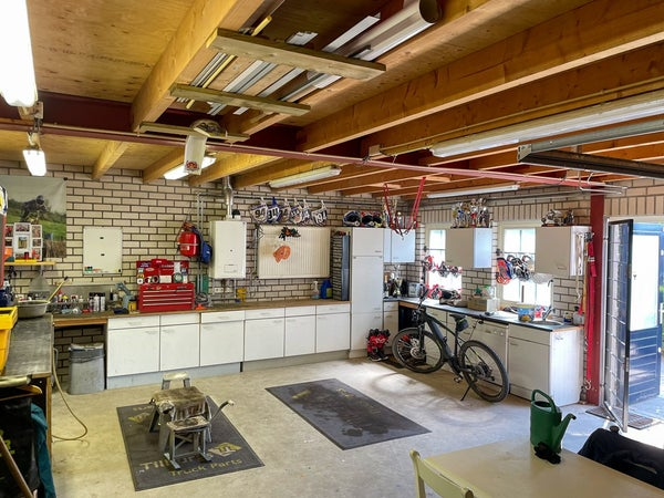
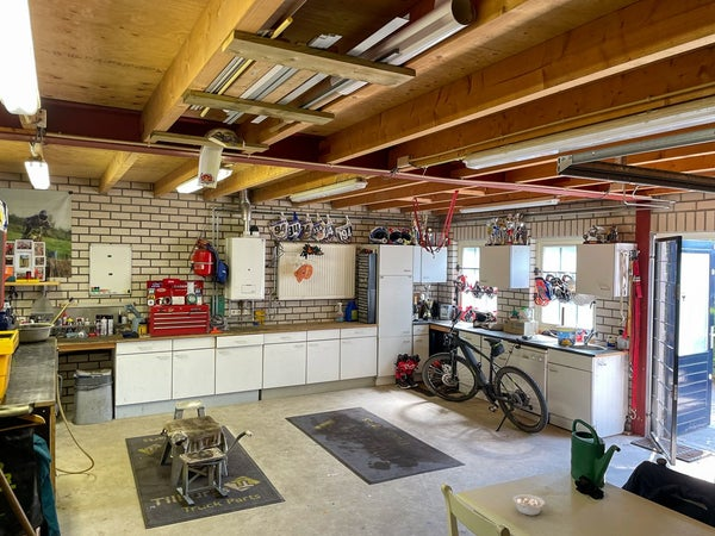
+ legume (529, 504)
